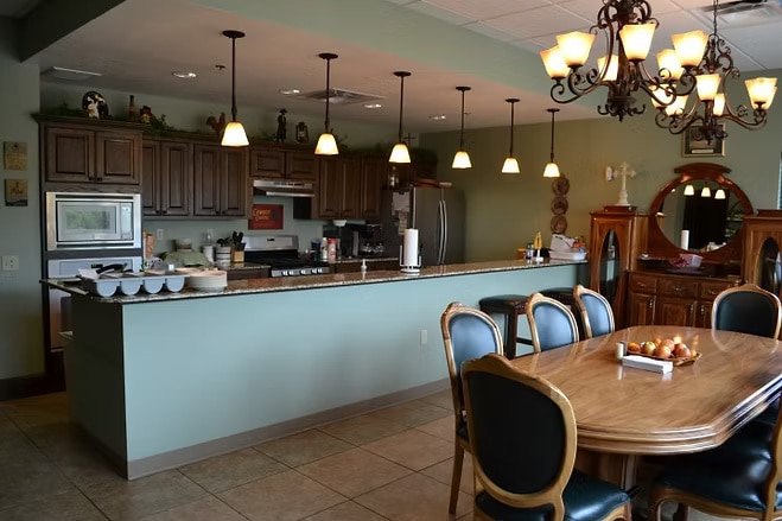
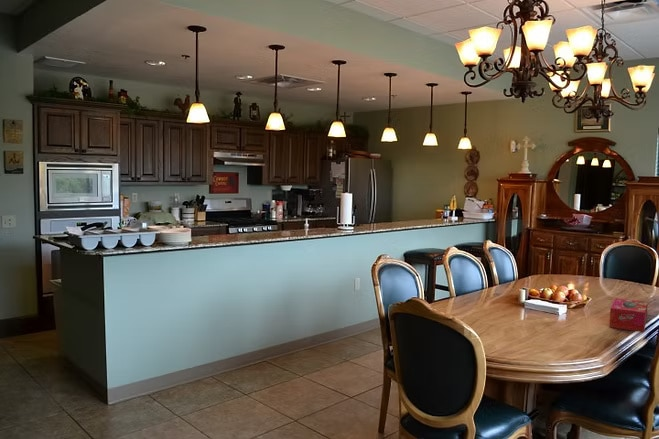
+ tissue box (629, 314)
